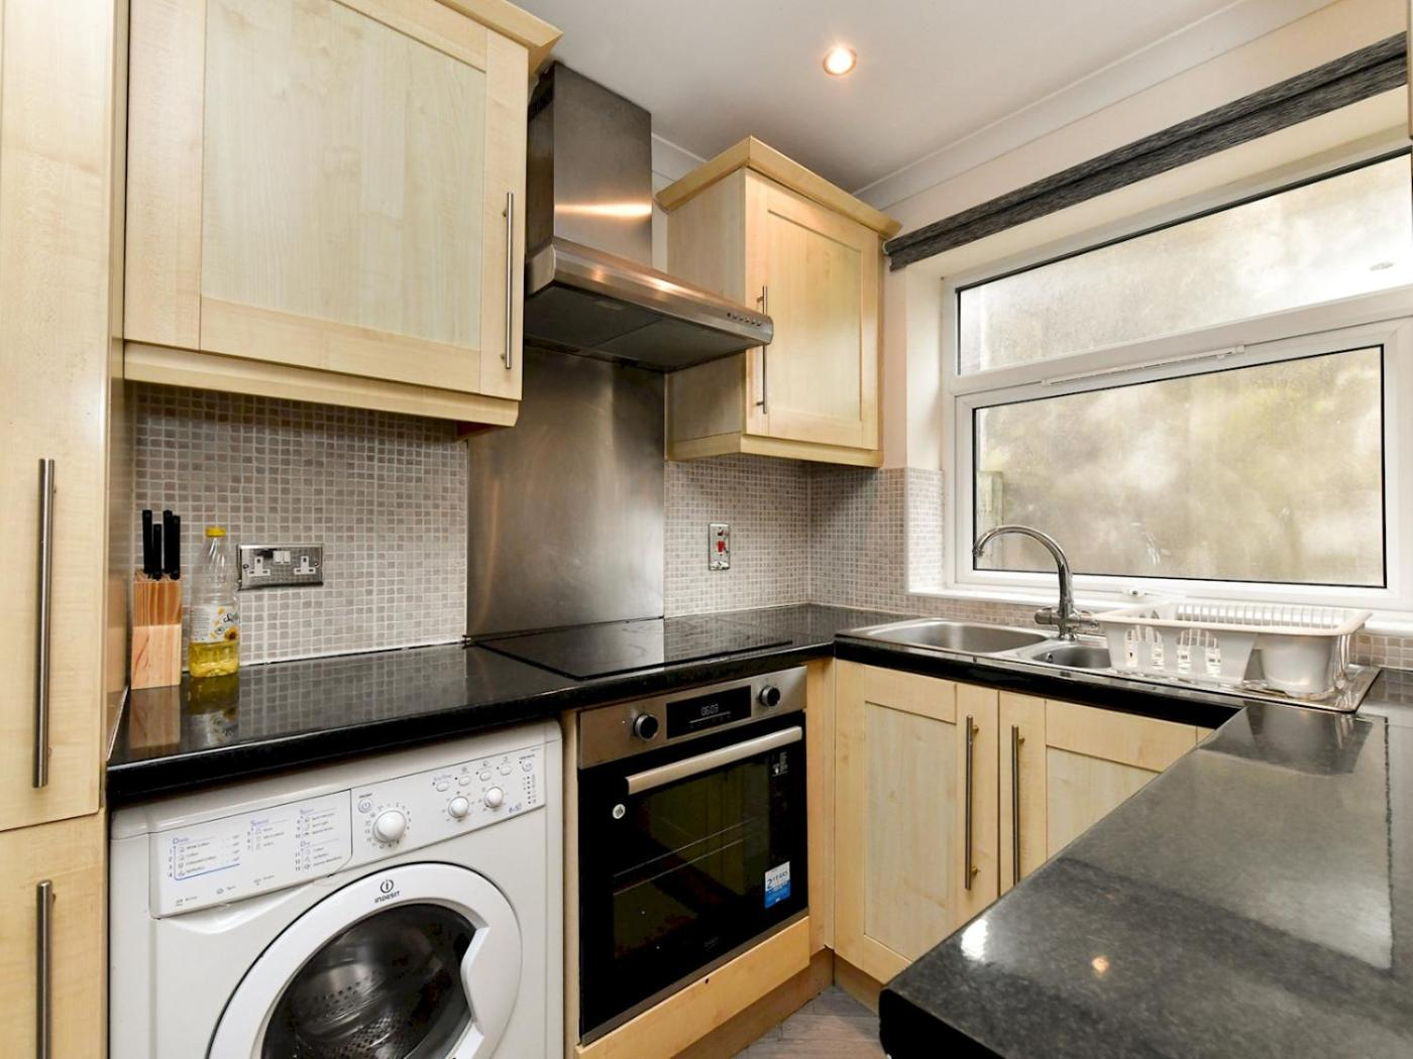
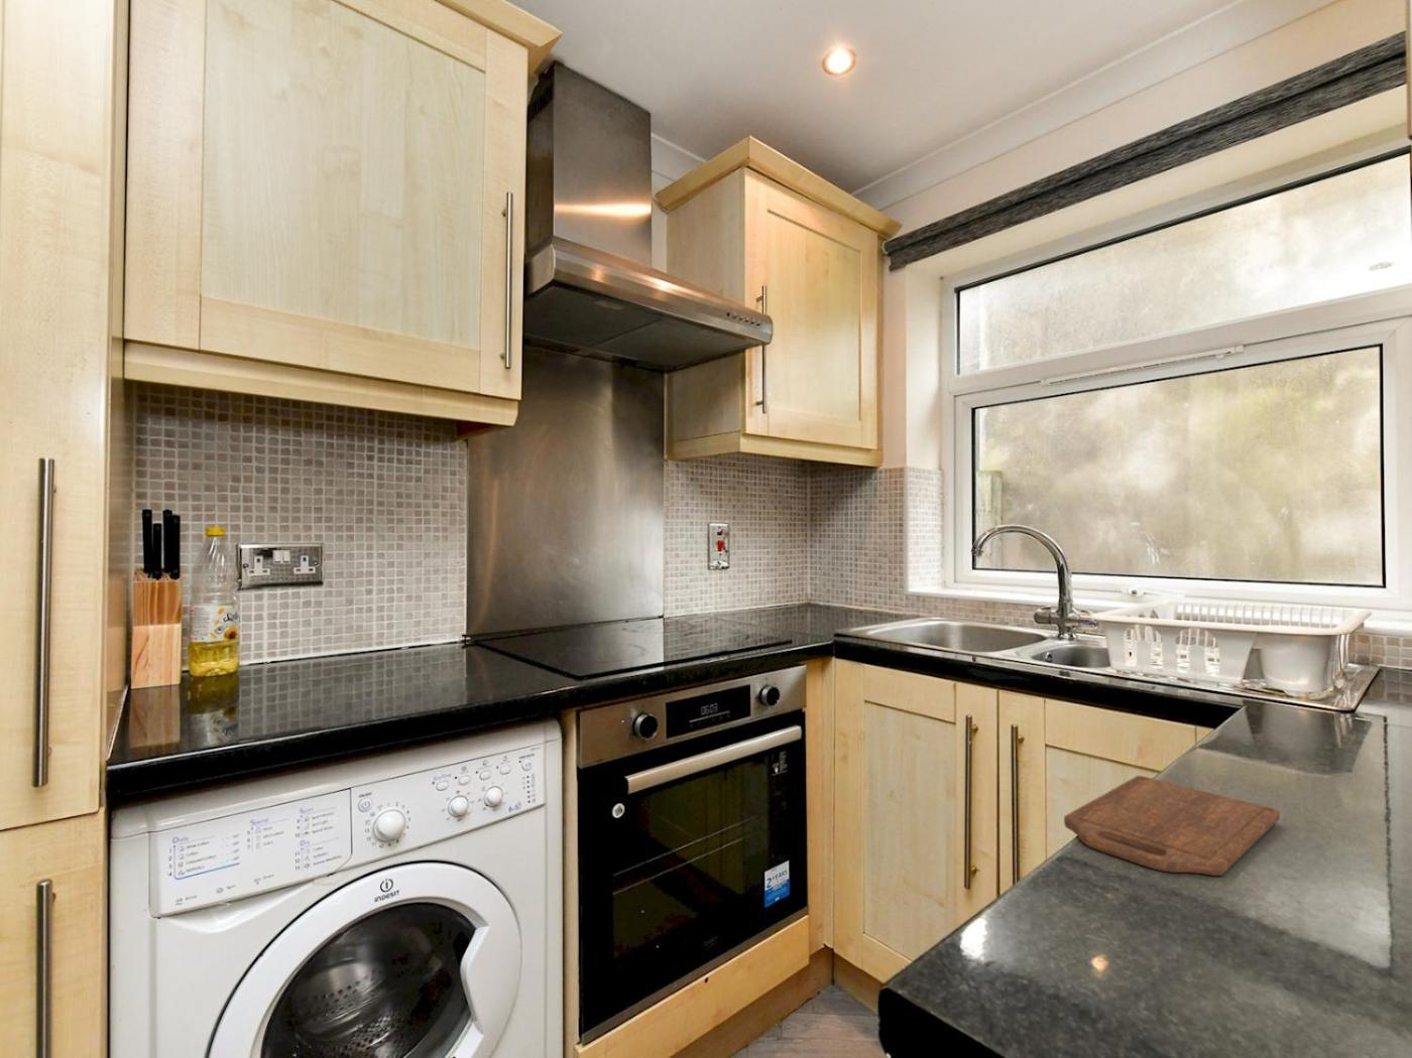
+ cutting board (1167, 821)
